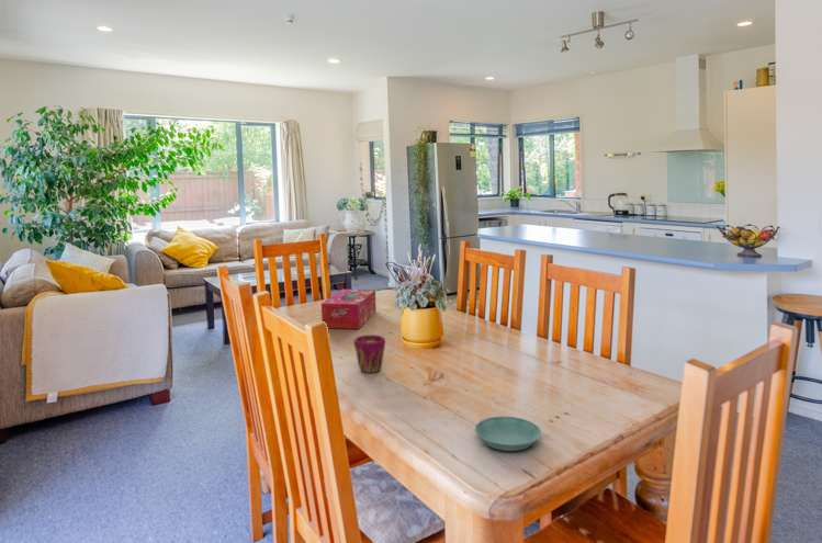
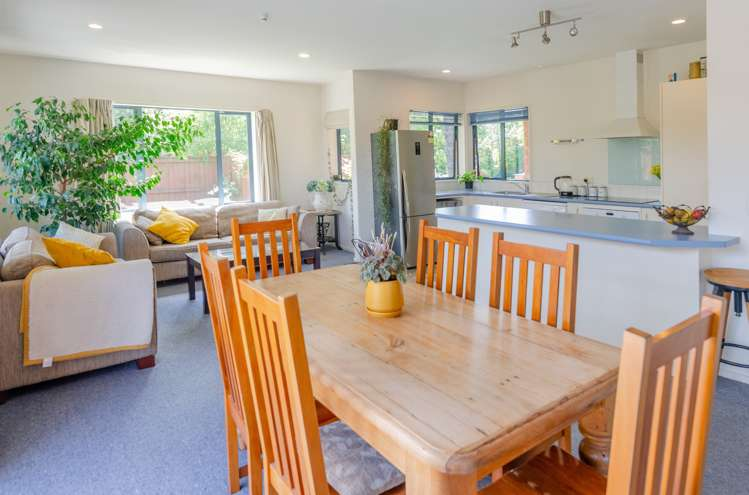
- cup (369, 353)
- saucer (507, 434)
- tissue box (350, 307)
